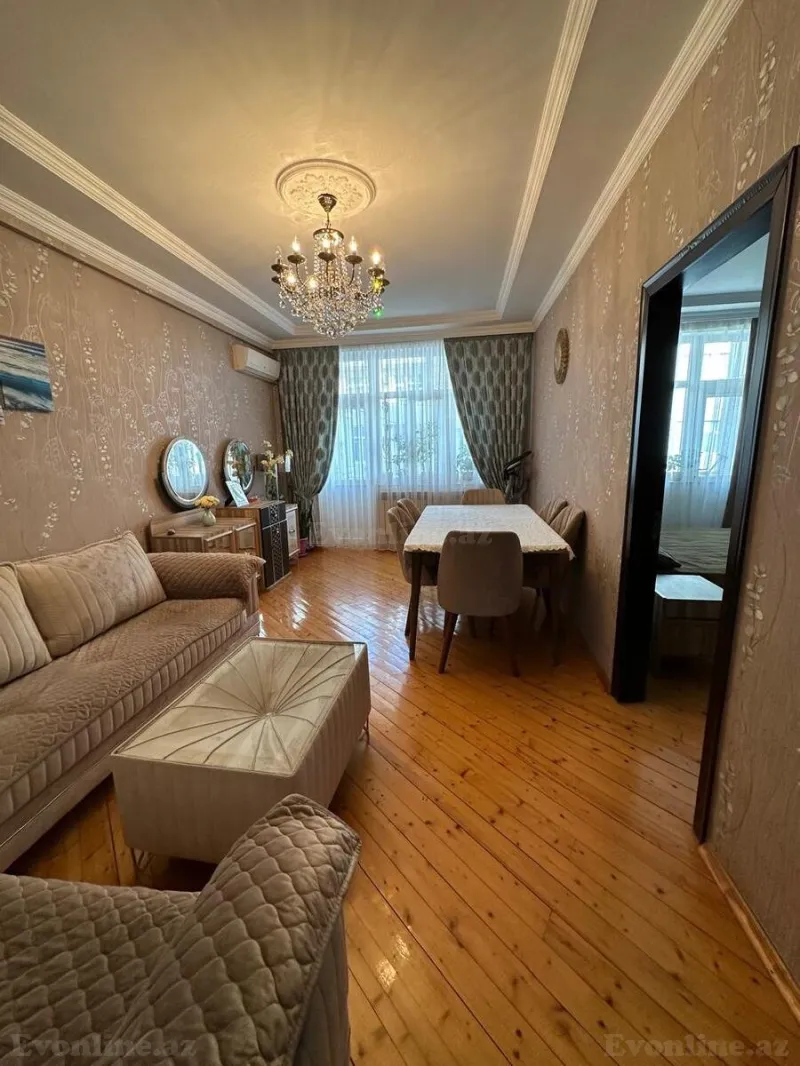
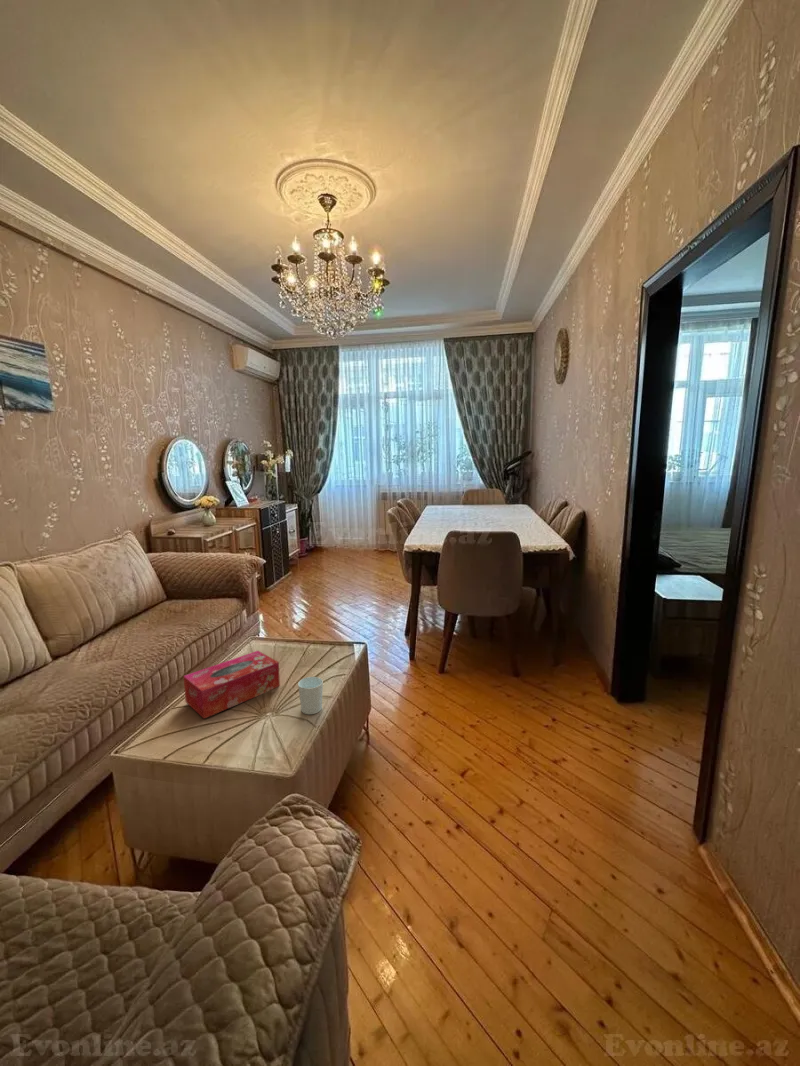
+ cup (311, 695)
+ tissue box (233, 681)
